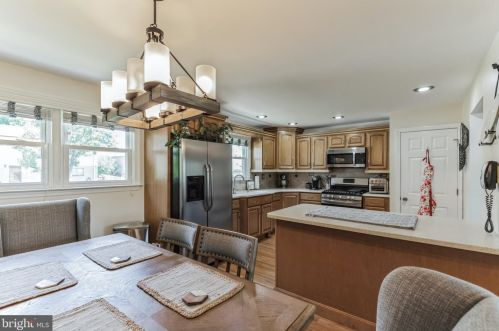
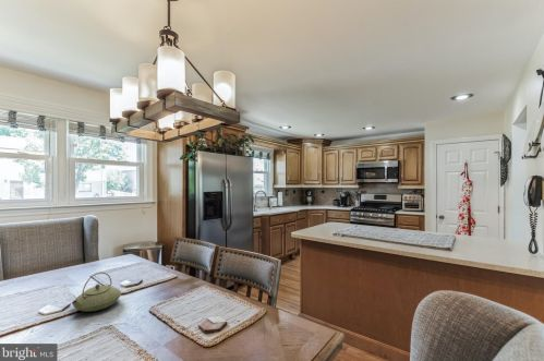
+ teapot (95, 290)
